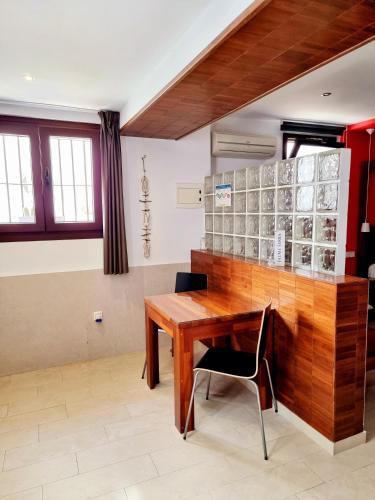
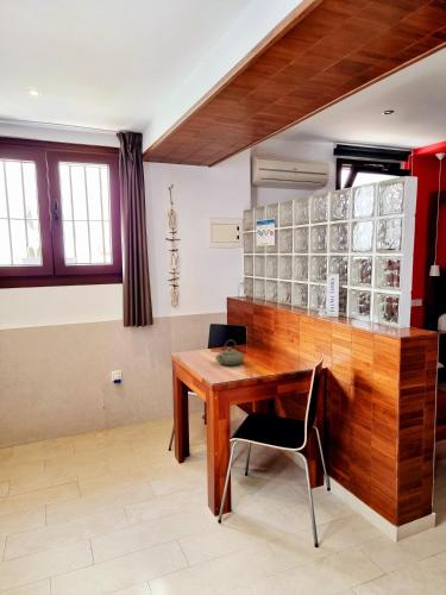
+ teapot (228, 351)
